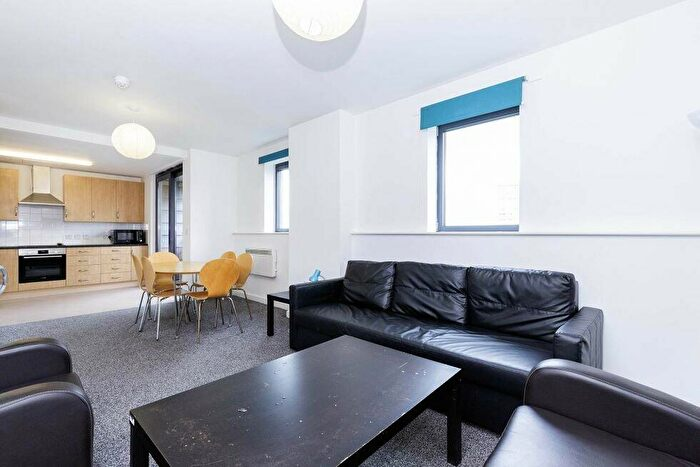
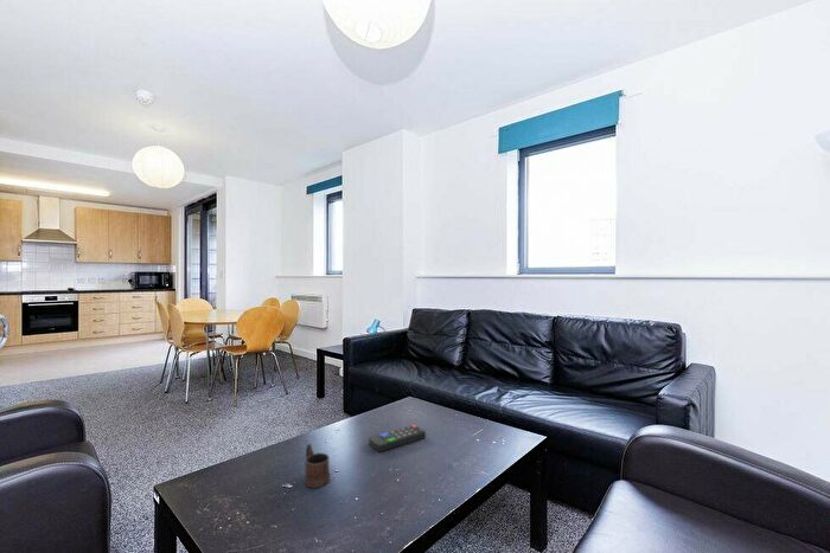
+ remote control (397, 436)
+ mug (314, 463)
